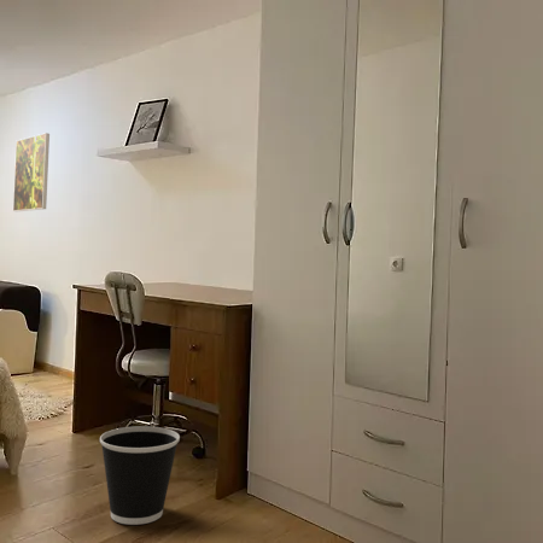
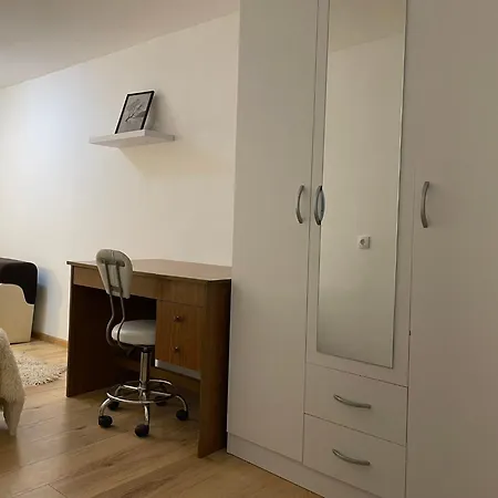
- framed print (30, 173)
- wastebasket (138, 474)
